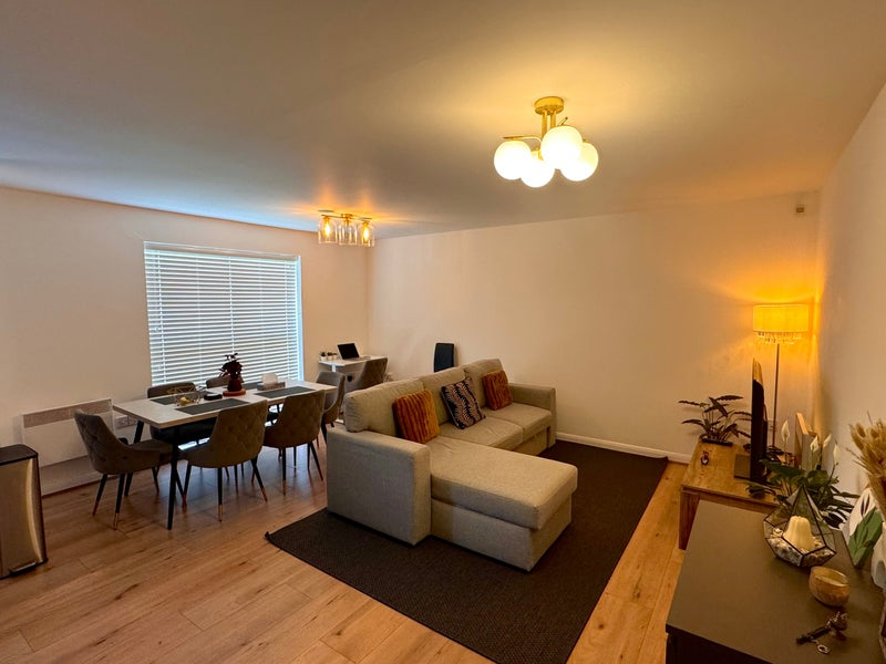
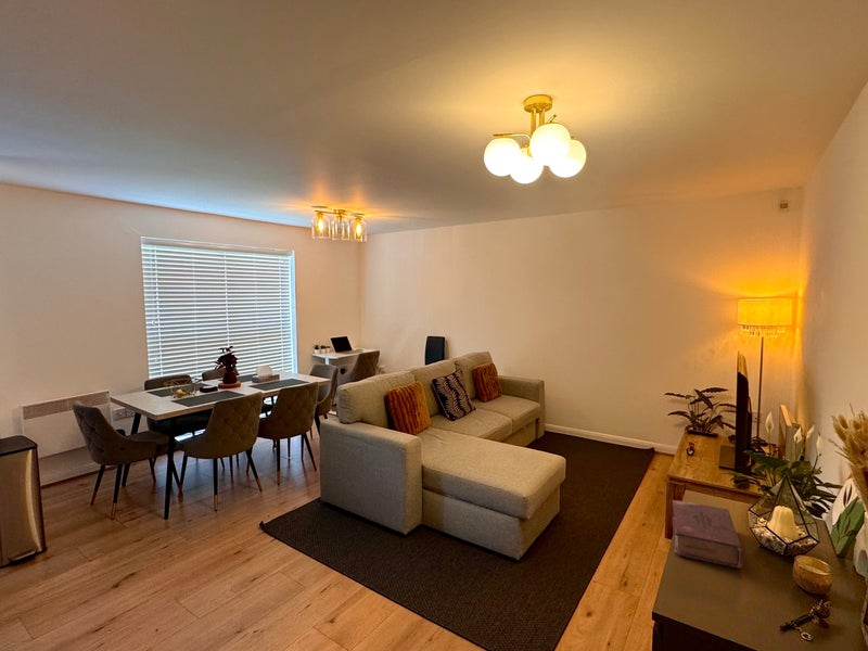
+ book (703, 531)
